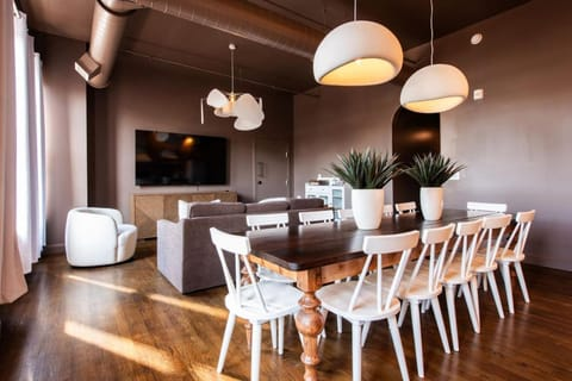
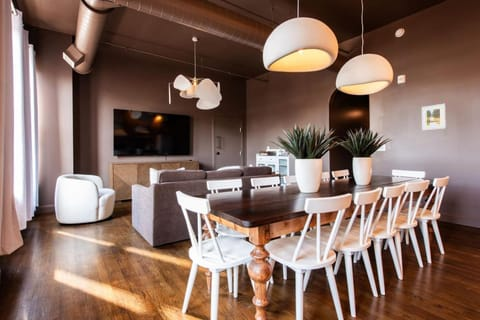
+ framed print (433, 117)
